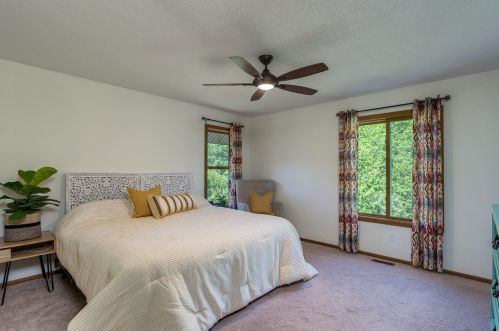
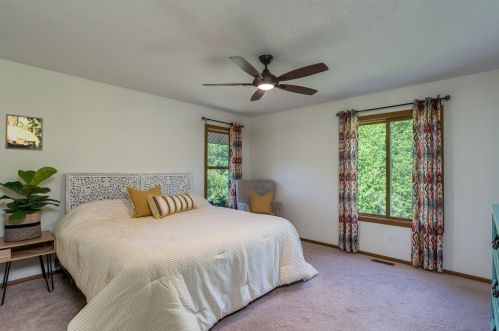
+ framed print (24, 132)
